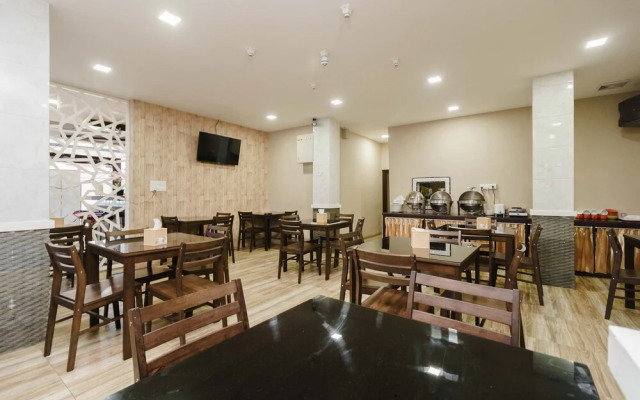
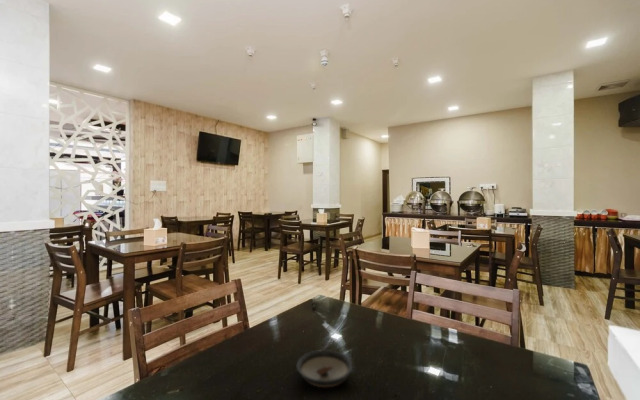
+ saucer (324, 370)
